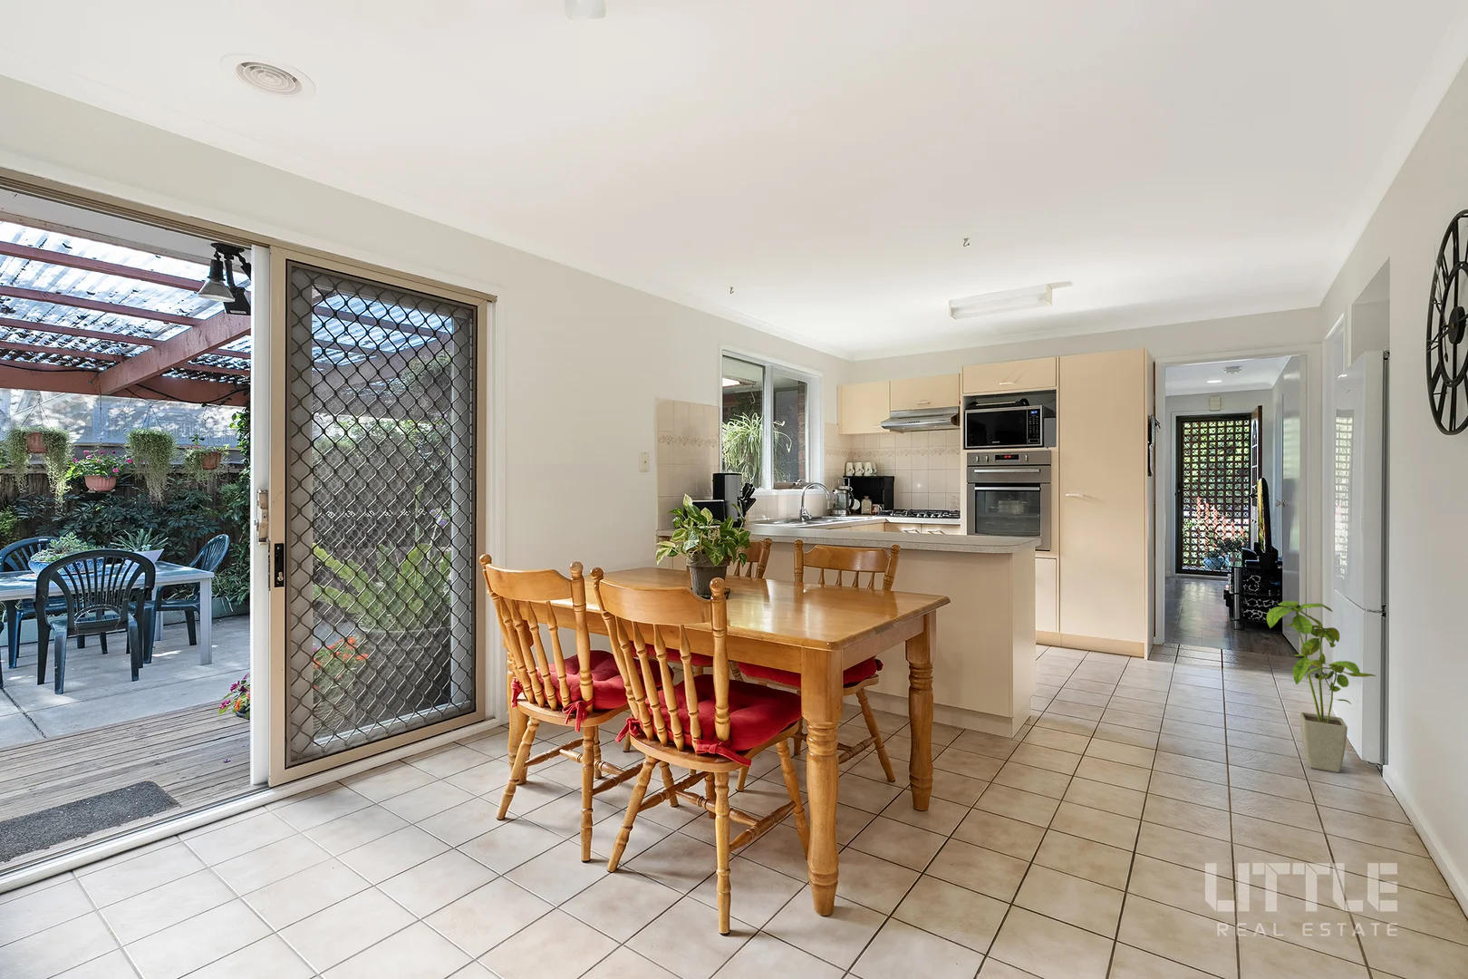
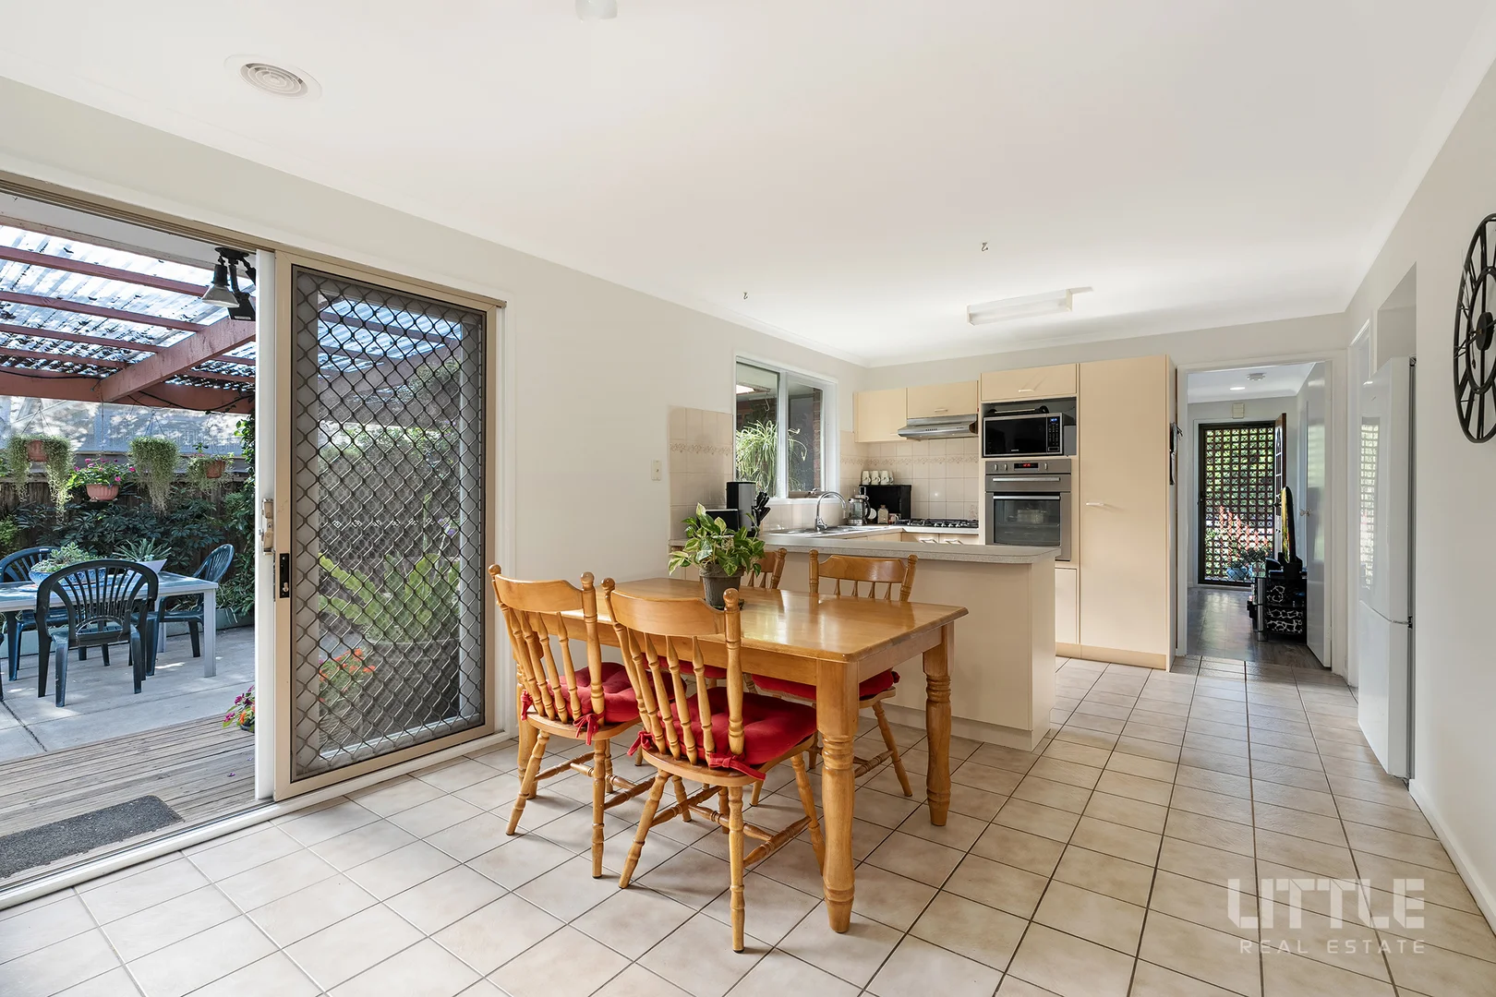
- house plant (1319, 686)
